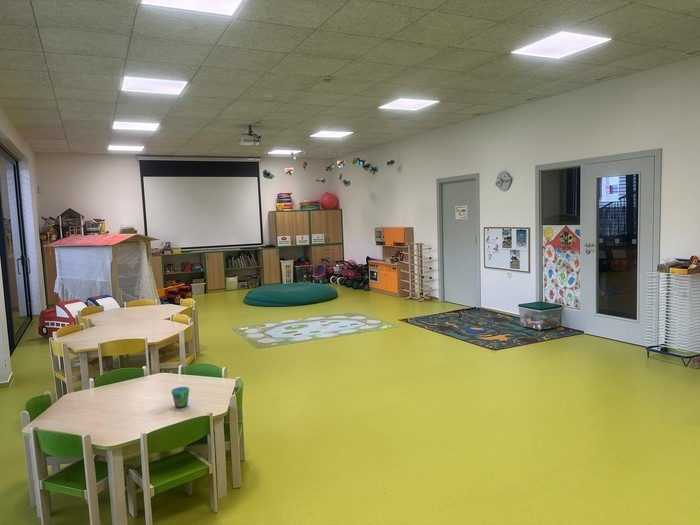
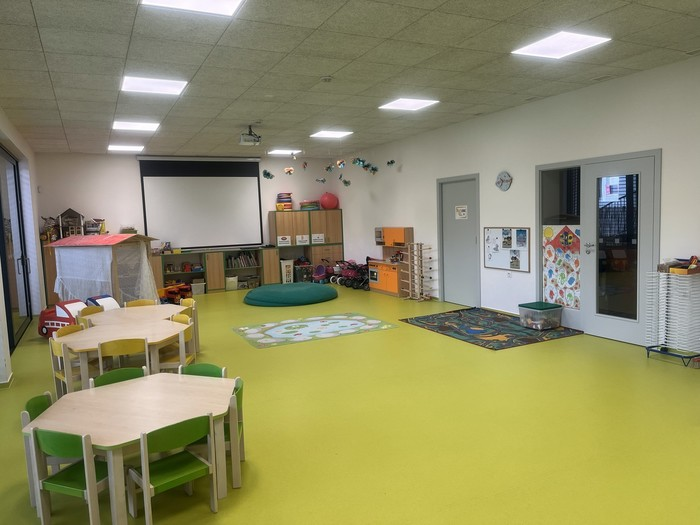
- snack cup (180, 397)
